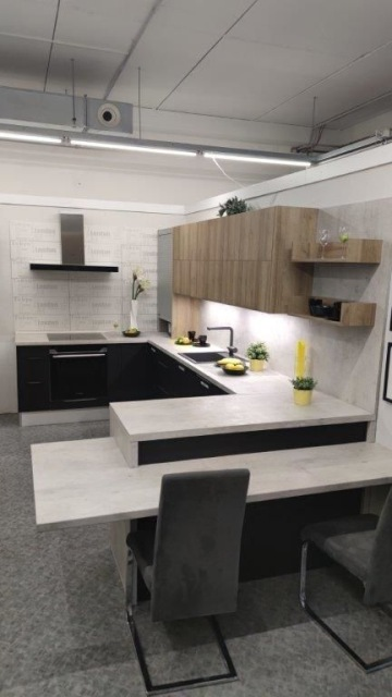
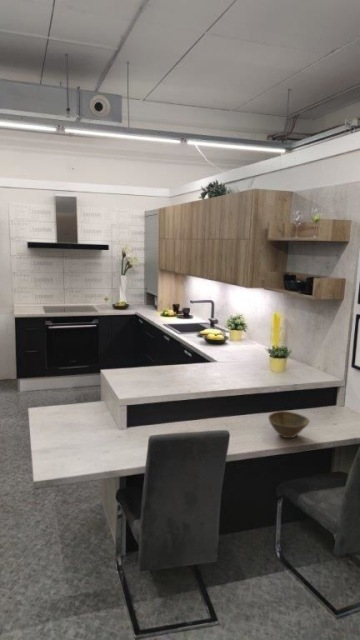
+ bowl (288, 426)
